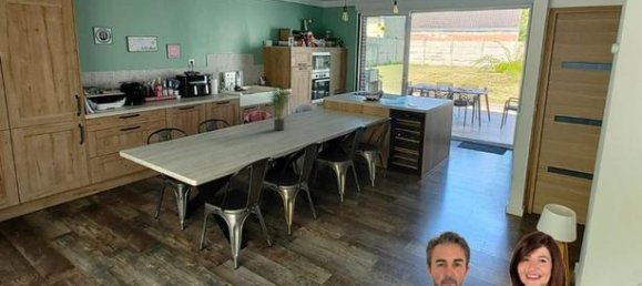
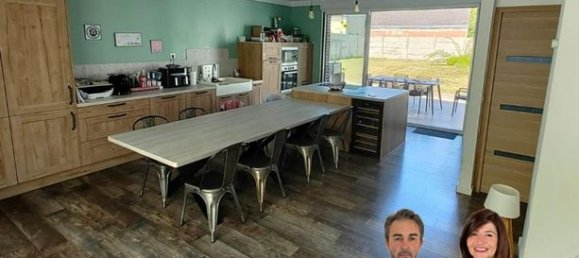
- potted plant (281, 103)
